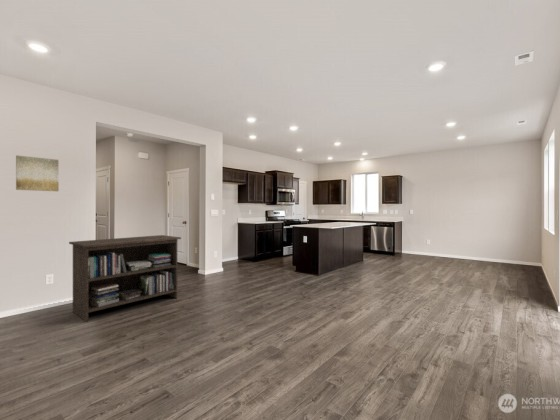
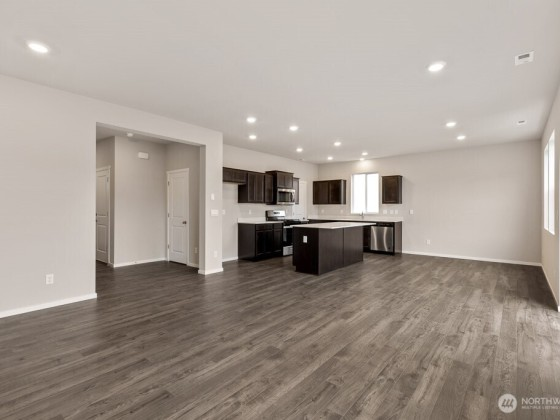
- storage cabinet (129, 272)
- wall art (38, 174)
